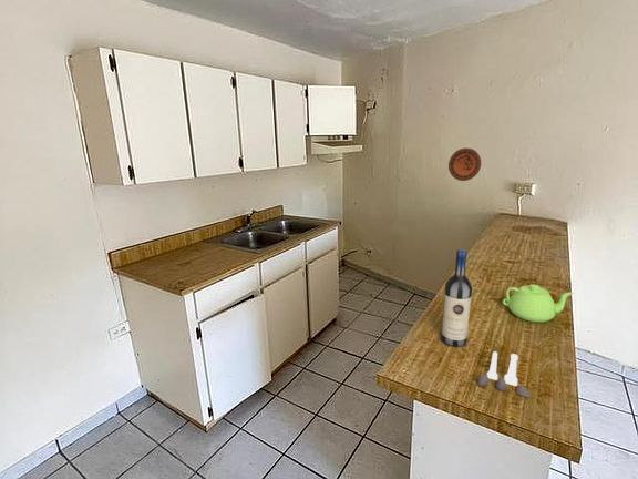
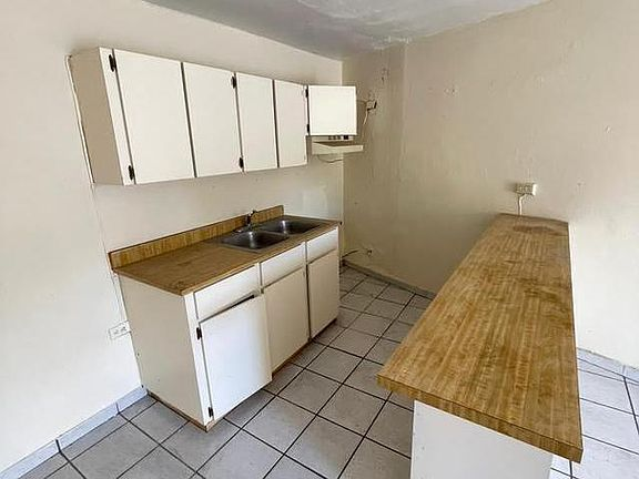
- salt and pepper shaker set (507, 371)
- teapot (535, 300)
- wine bottle (457, 296)
- decorative plate (464, 164)
